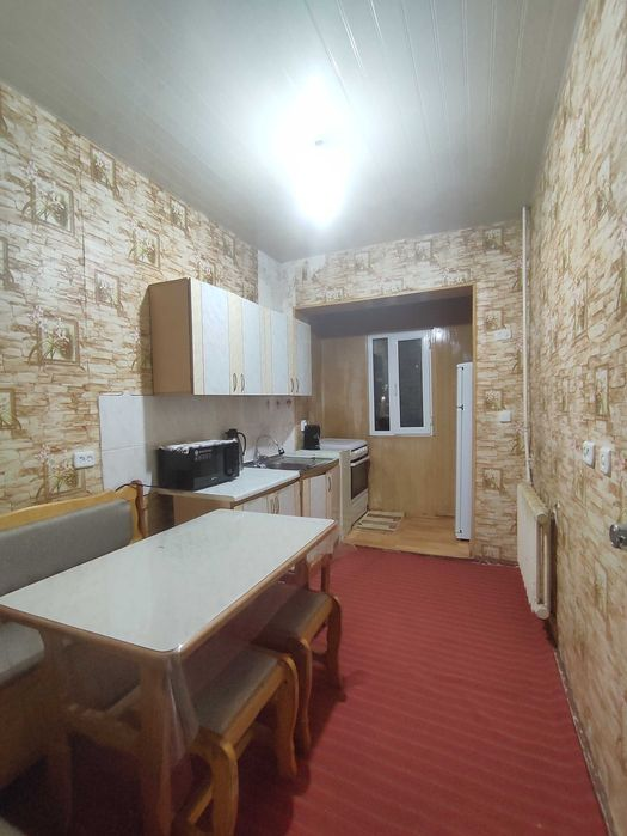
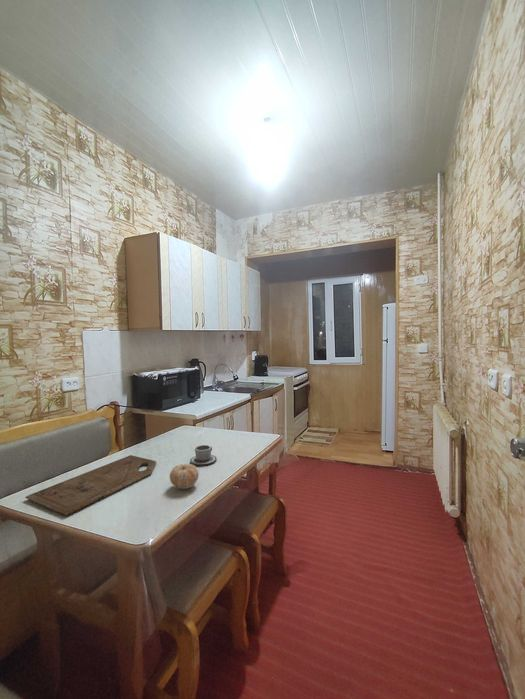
+ fruit (184, 476)
+ cup (203, 454)
+ cutting board (104, 479)
